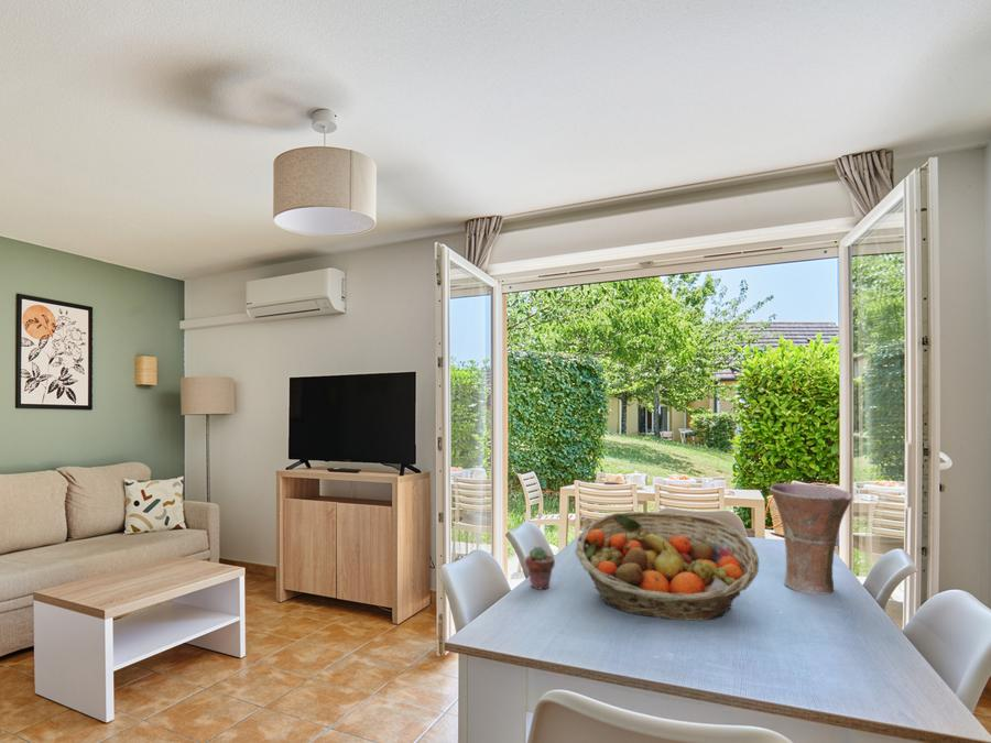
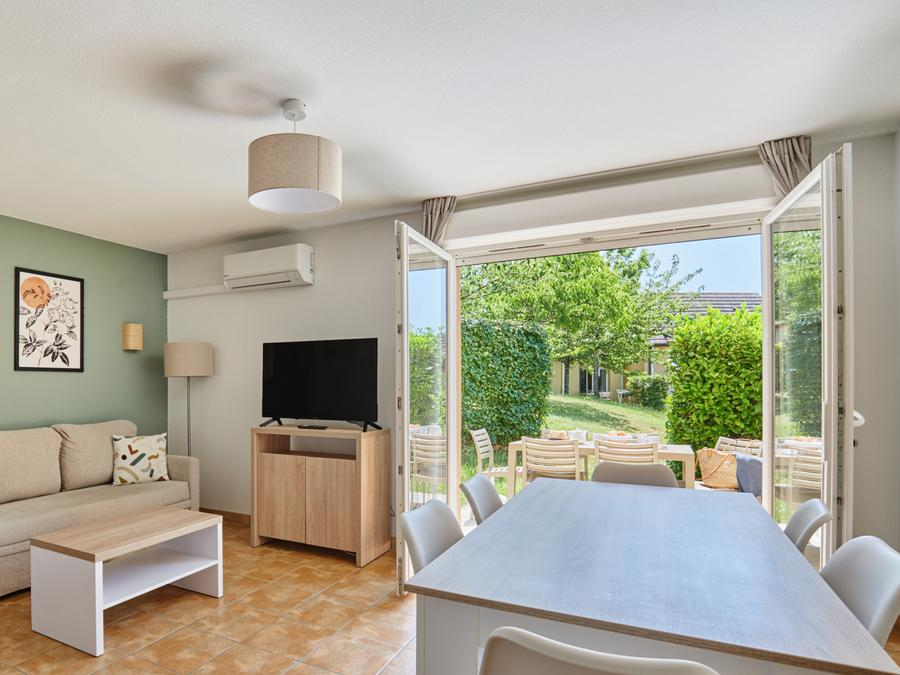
- potted succulent (540, 566)
- vase (810, 537)
- fruit basket (663, 562)
